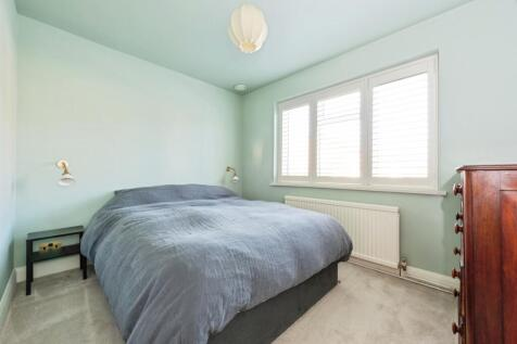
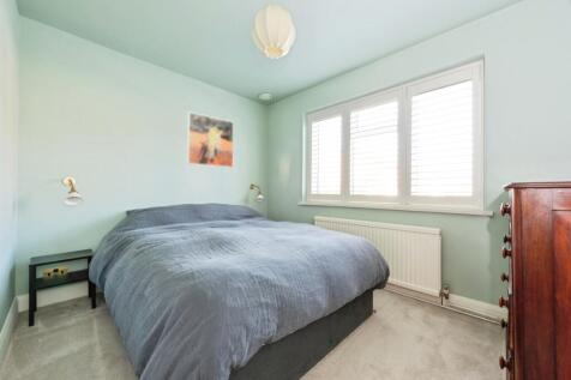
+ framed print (211, 141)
